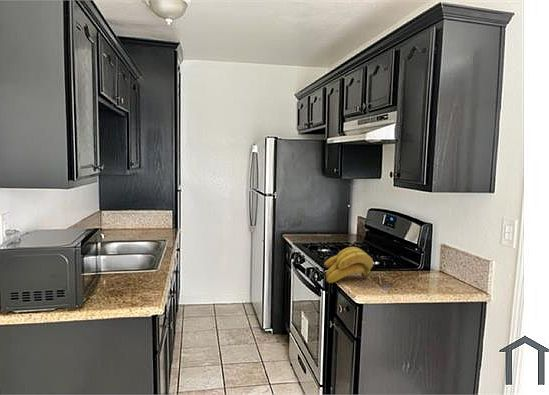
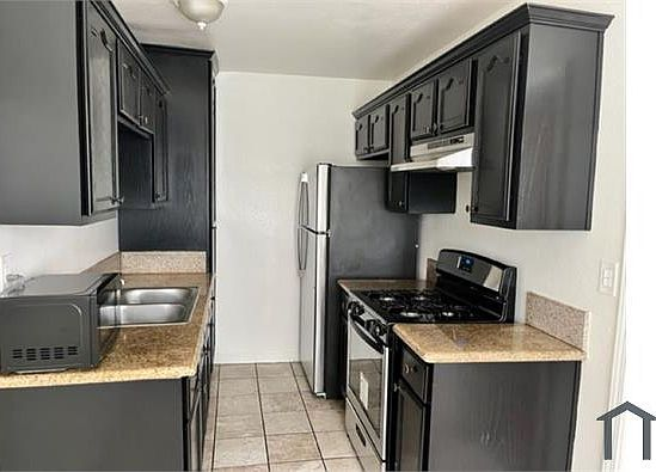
- banana bunch (348, 264)
